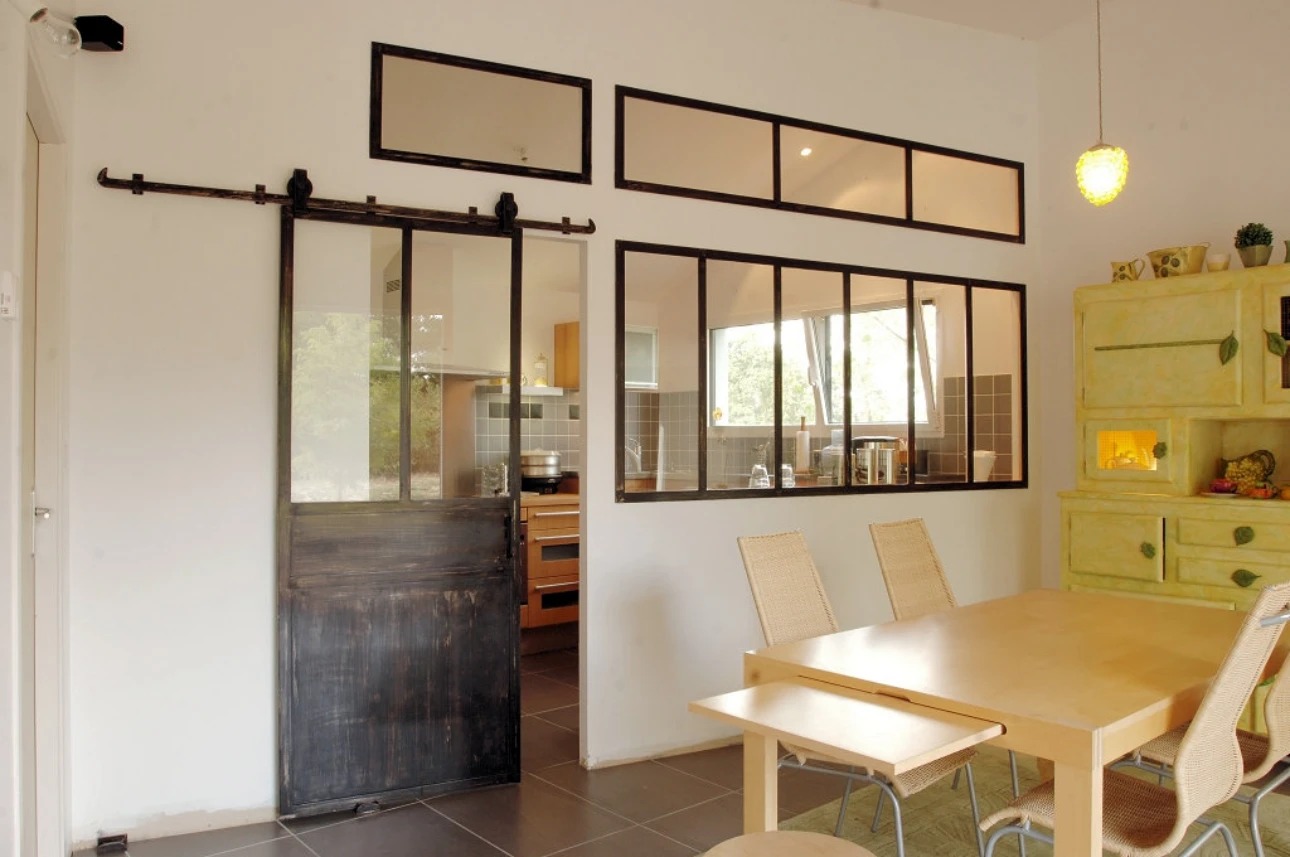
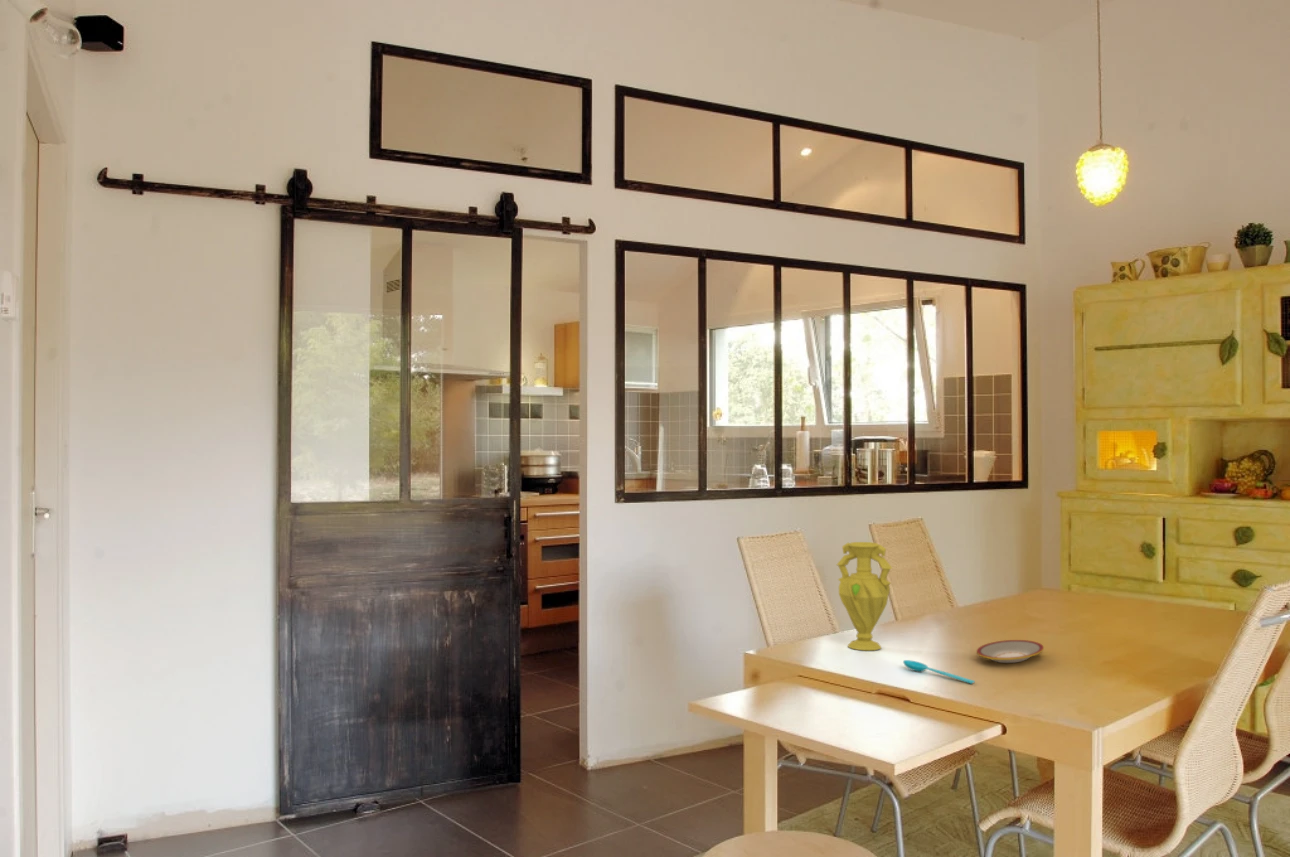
+ plate (1010, 653)
+ spoon (937, 671)
+ vase (864, 594)
